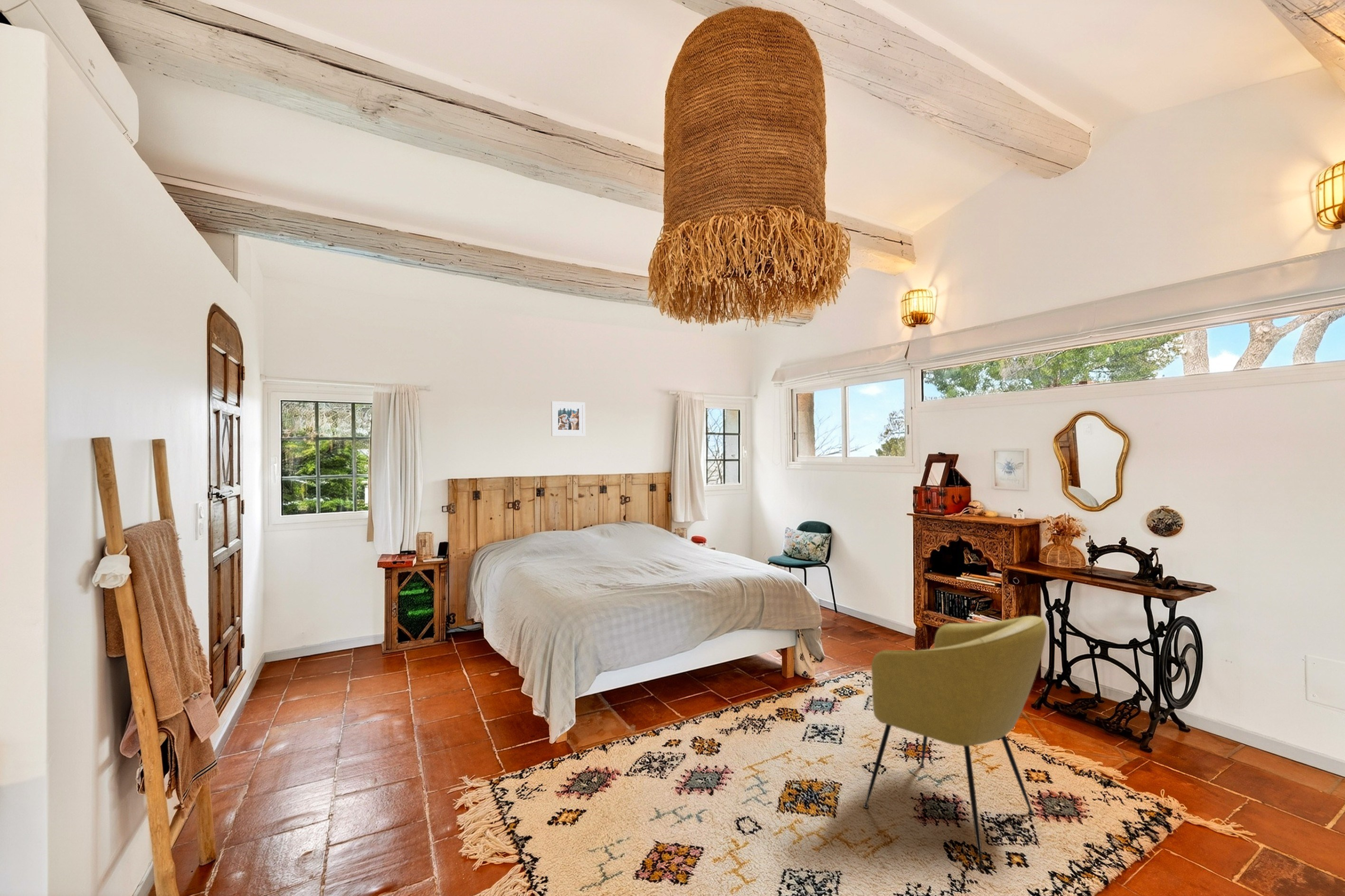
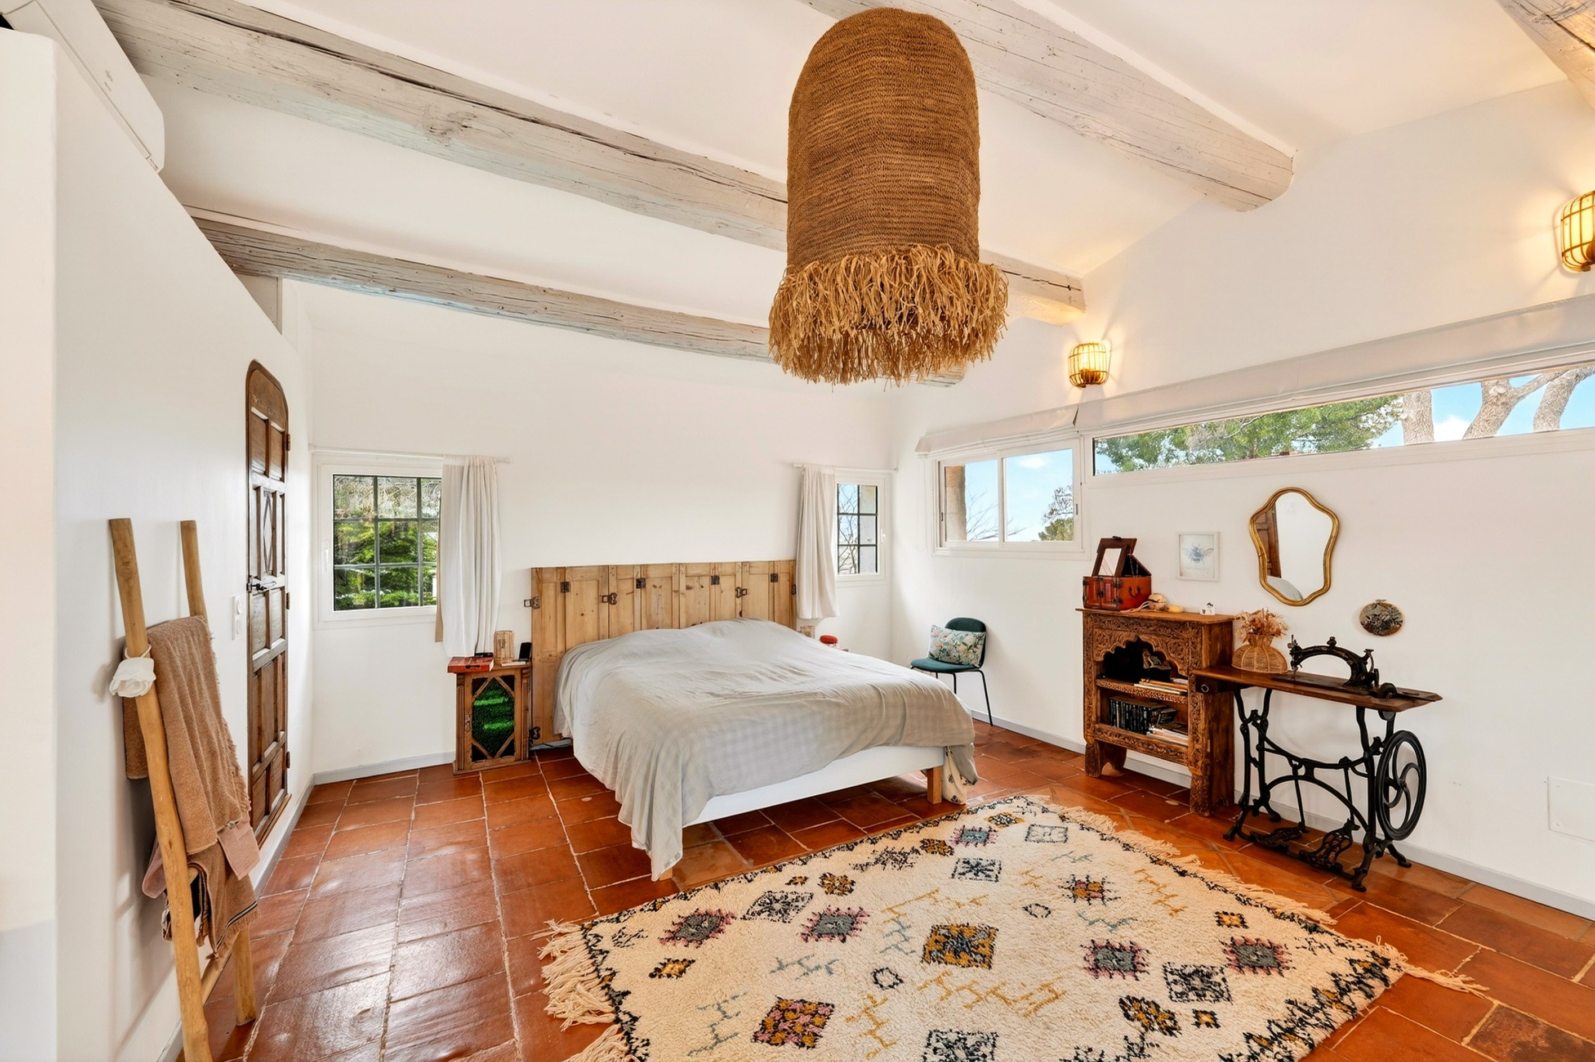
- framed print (568, 419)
- armchair (960, 711)
